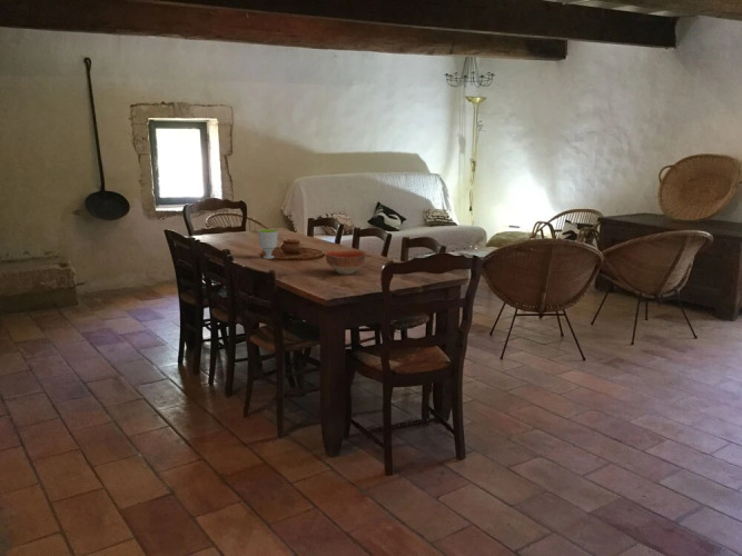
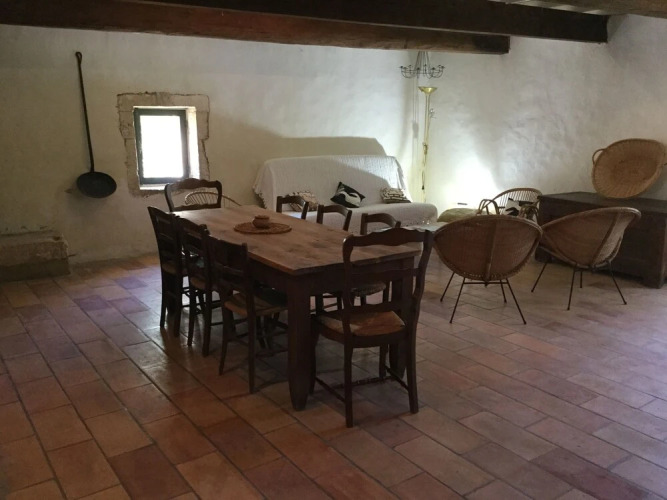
- bowl (345, 262)
- cup (268, 244)
